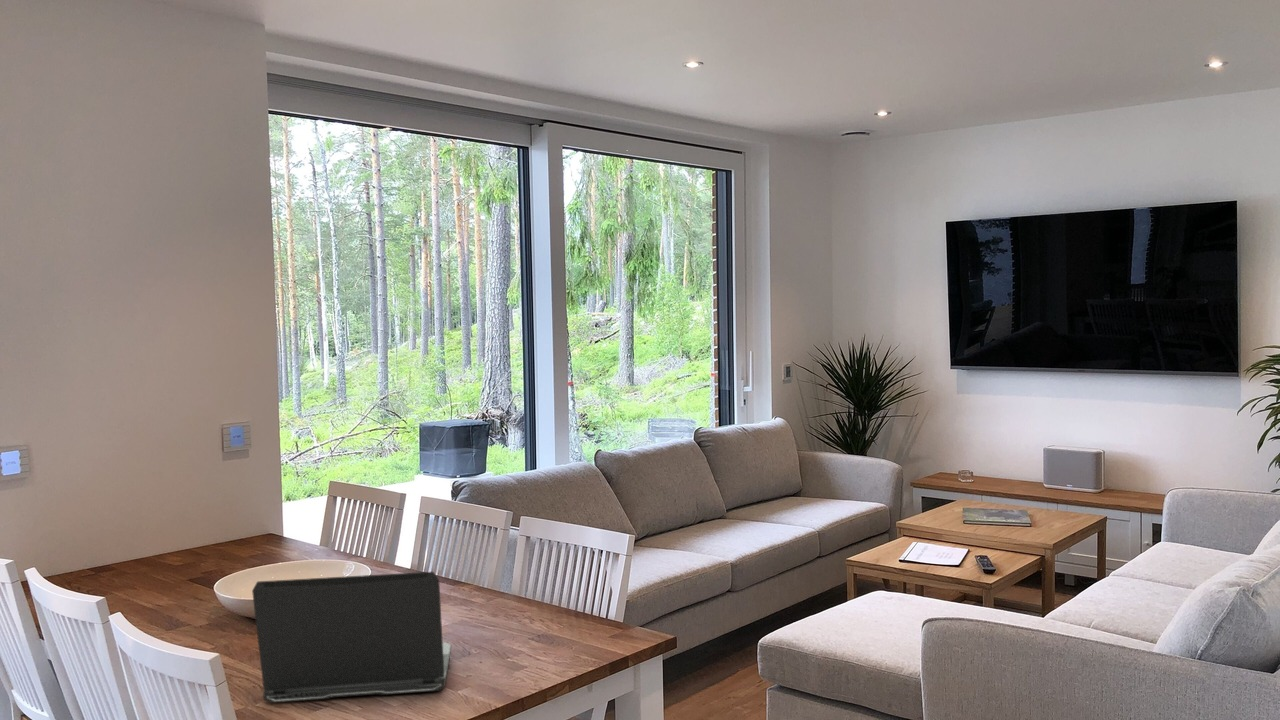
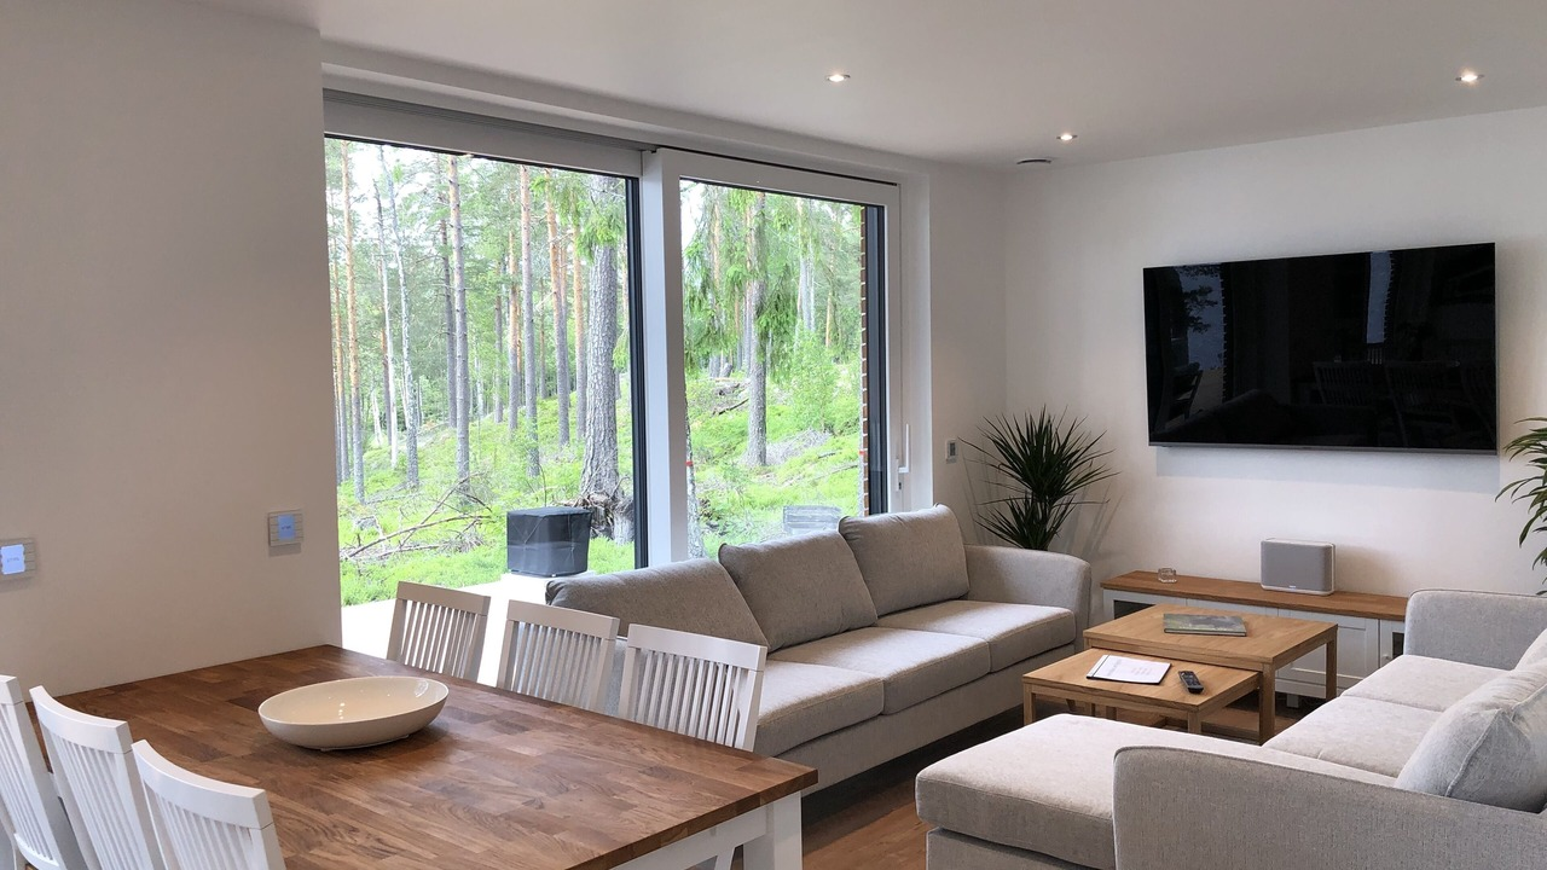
- laptop computer (360, 619)
